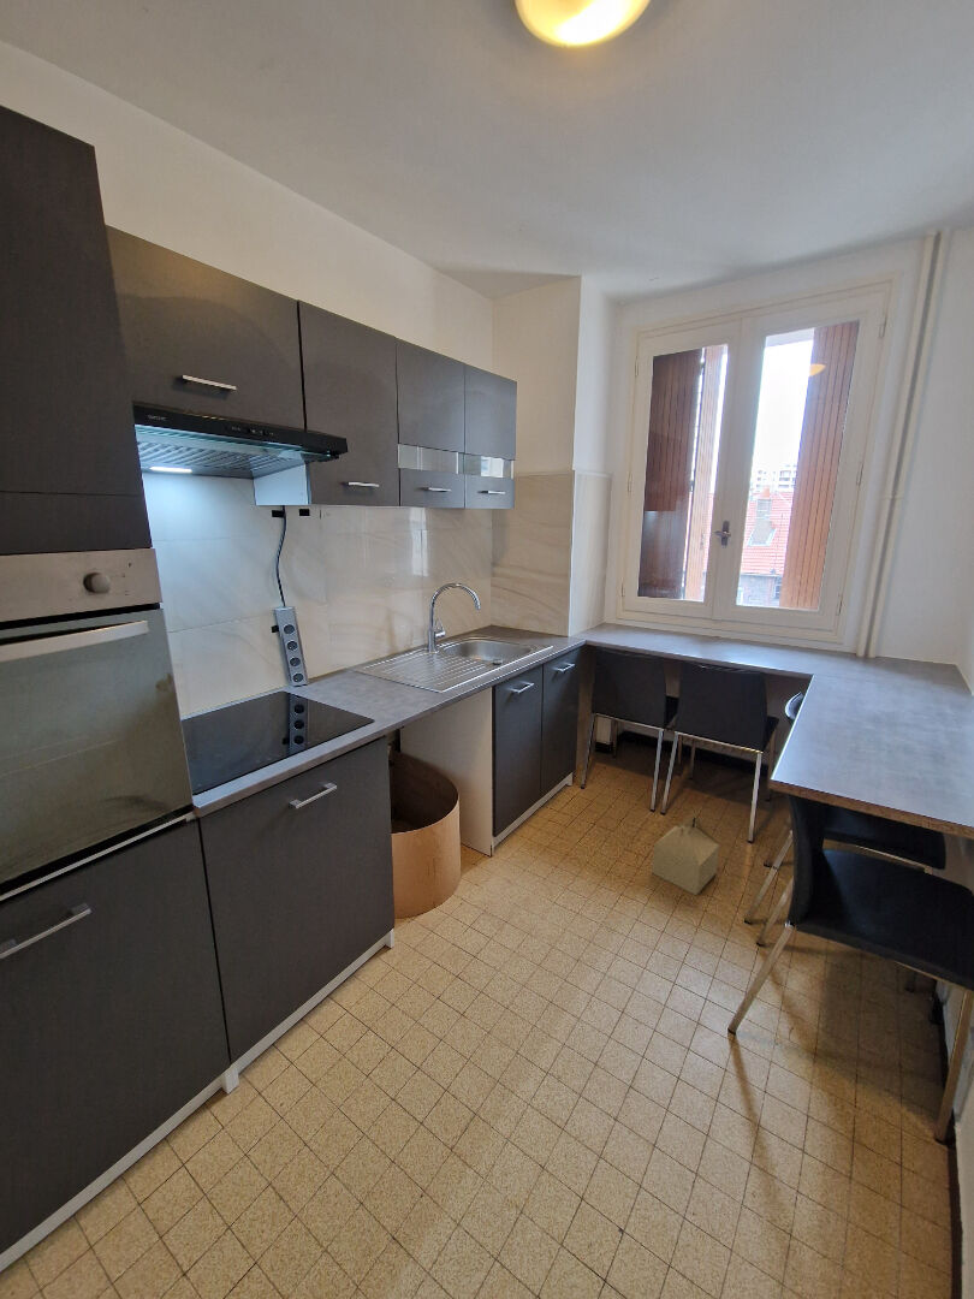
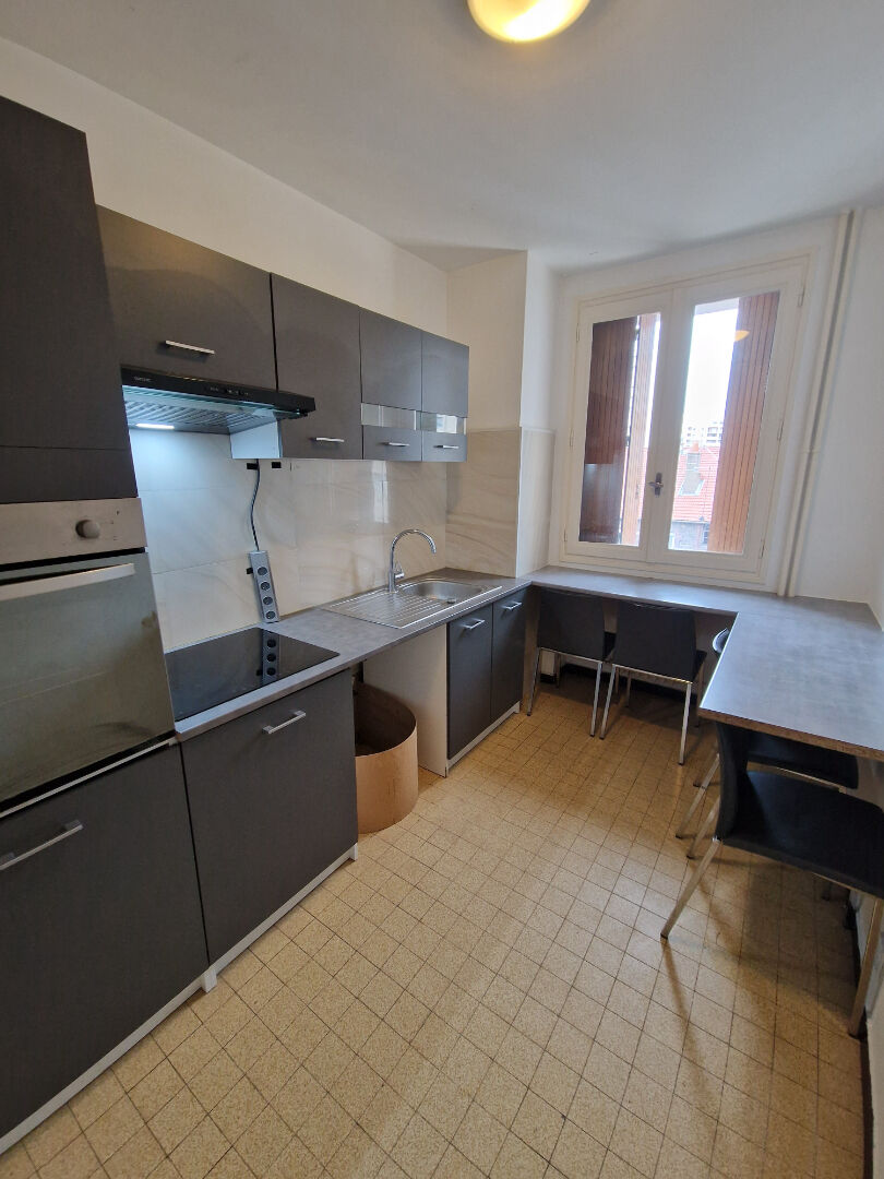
- cardboard box (687, 847)
